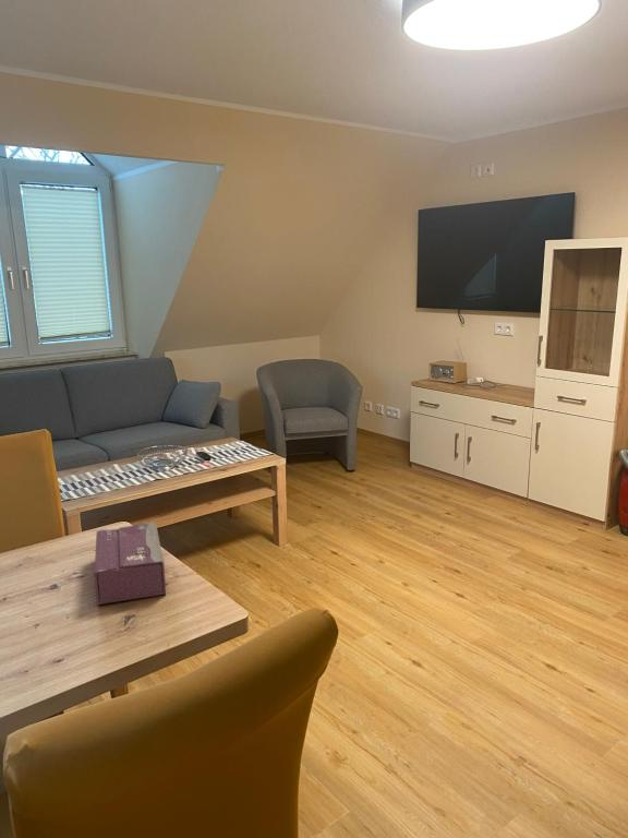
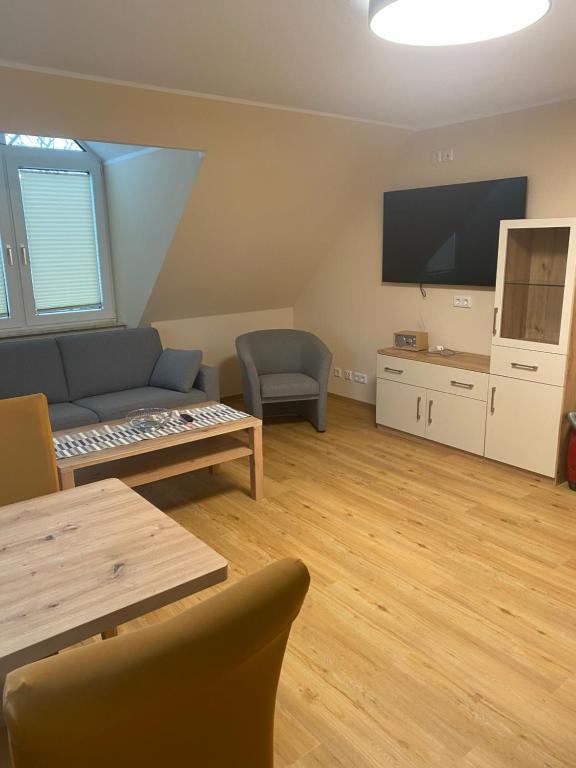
- tissue box (129, 560)
